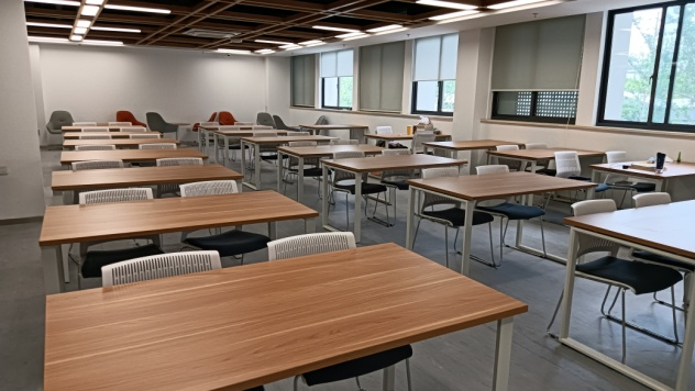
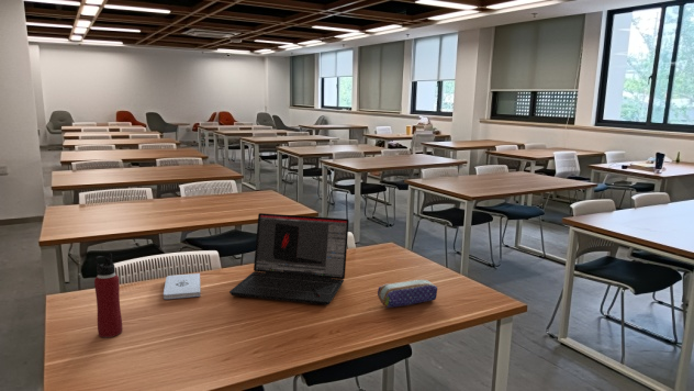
+ laptop (291, 255)
+ pencil case (406, 292)
+ notepad (182, 286)
+ water bottle (108, 294)
